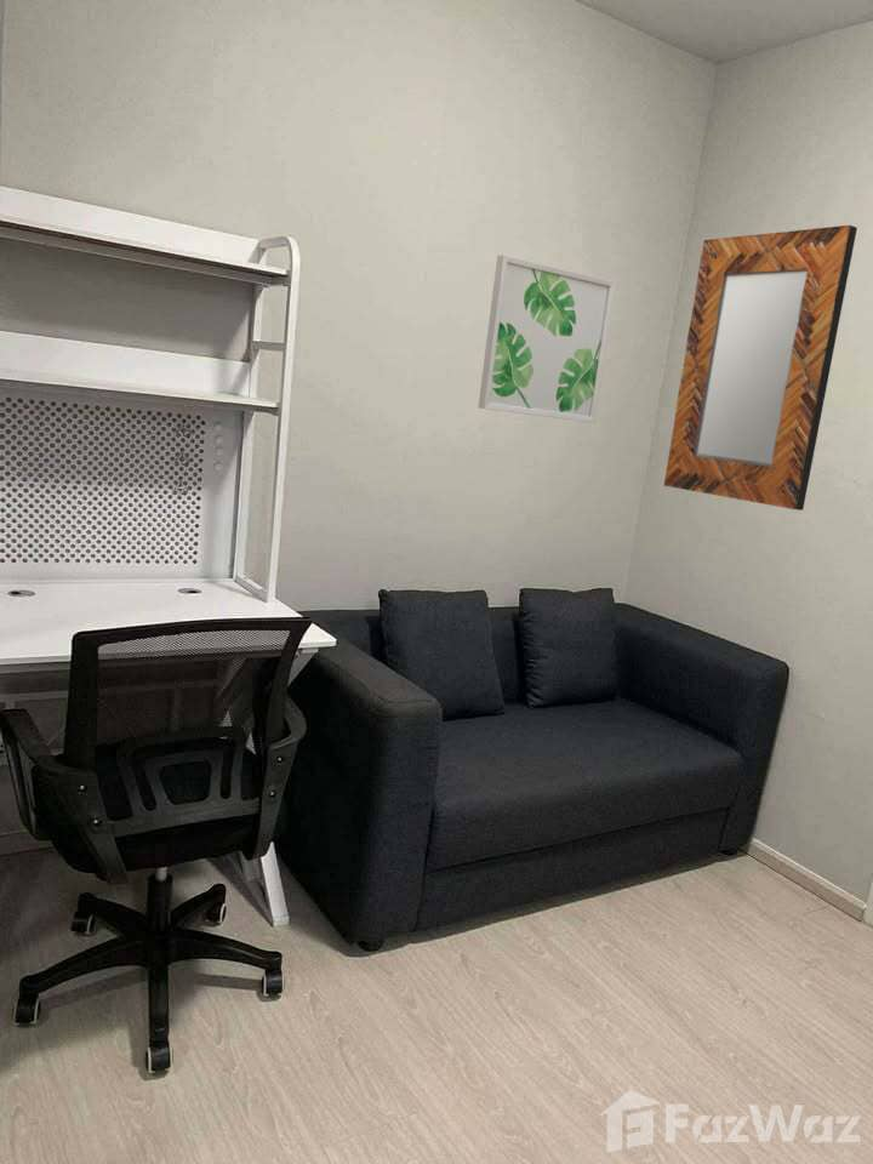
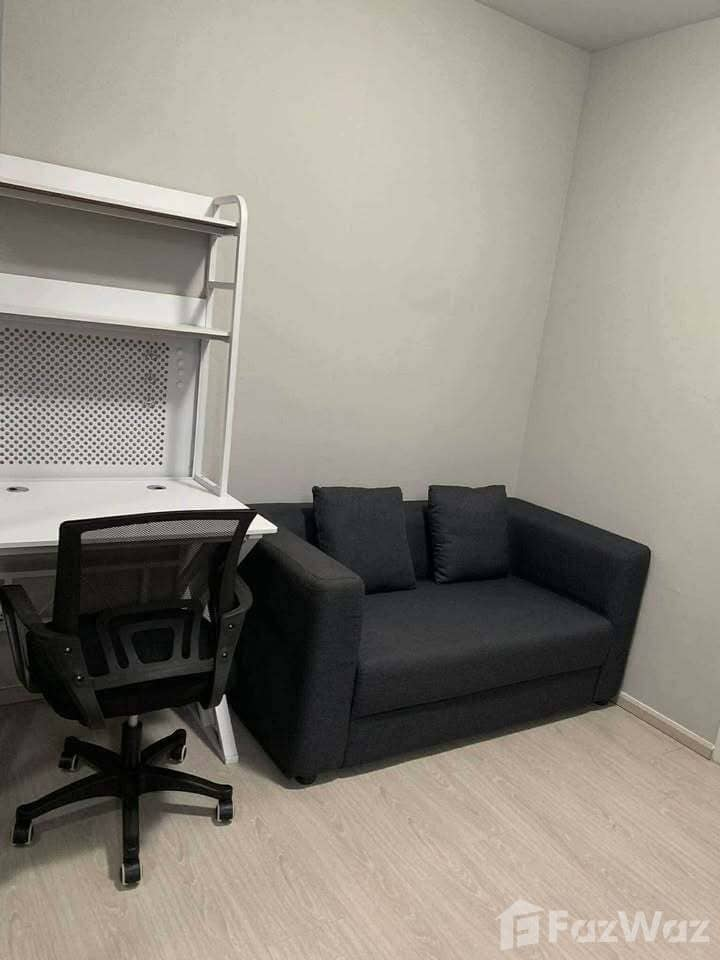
- home mirror (751, 369)
- wall art (548, 343)
